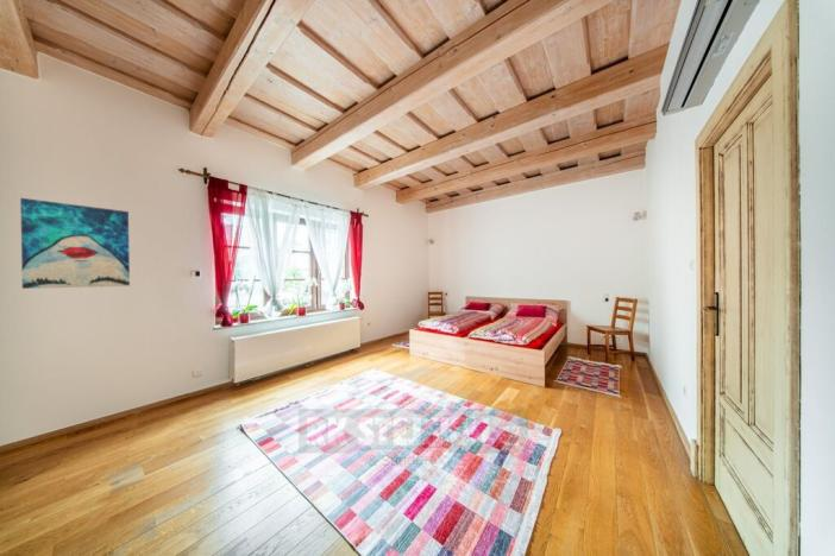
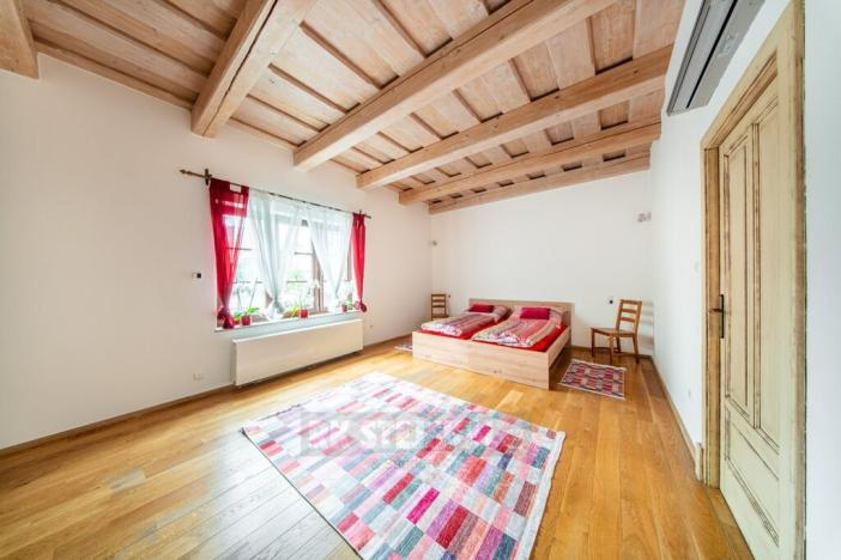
- wall art (80, 246)
